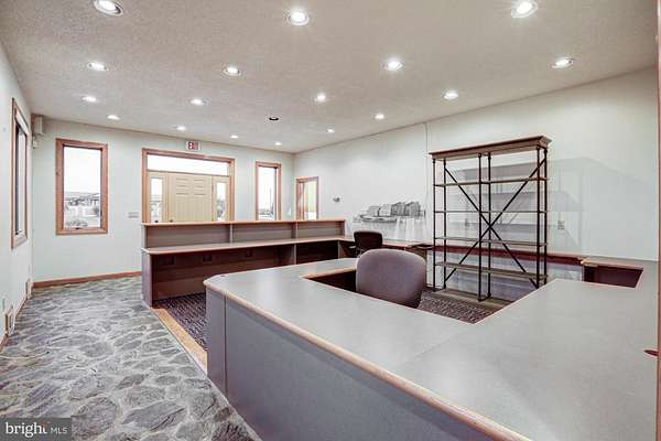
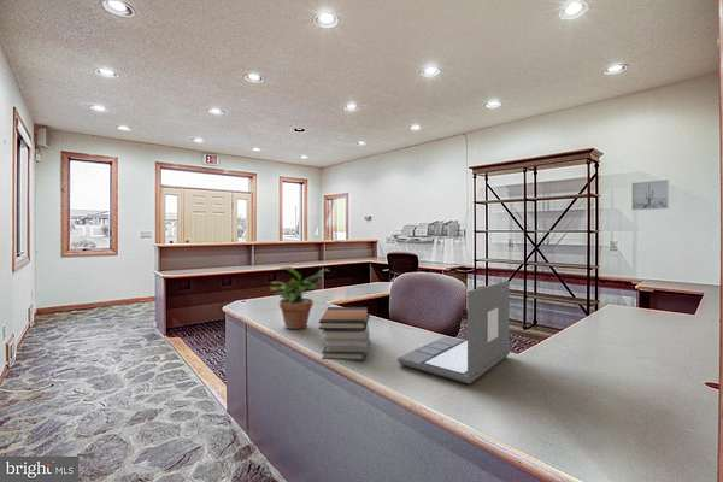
+ wall art (649, 195)
+ potted plant (300, 295)
+ book stack (346, 331)
+ laptop (468, 321)
